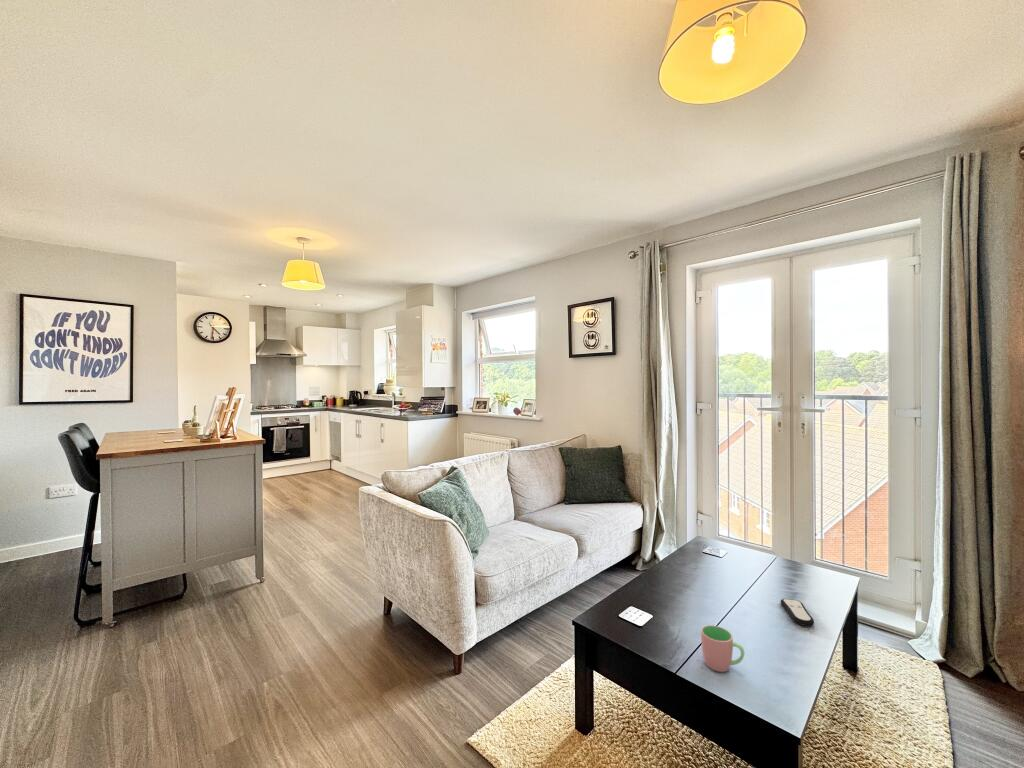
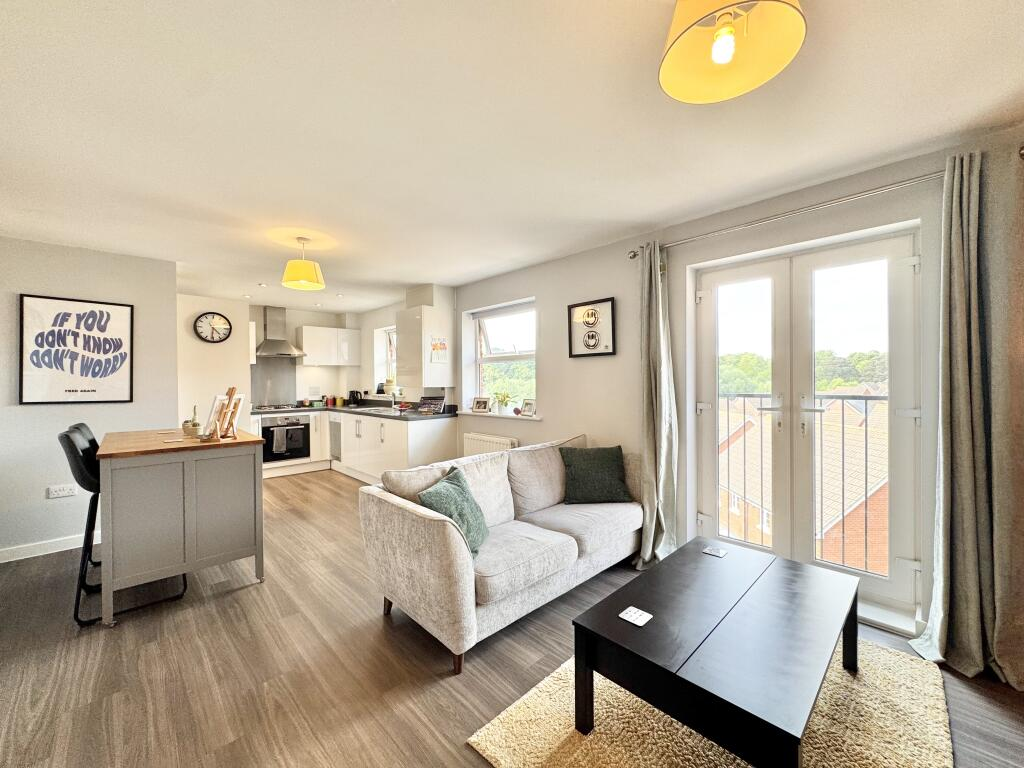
- remote control (797, 611)
- cup (722, 650)
